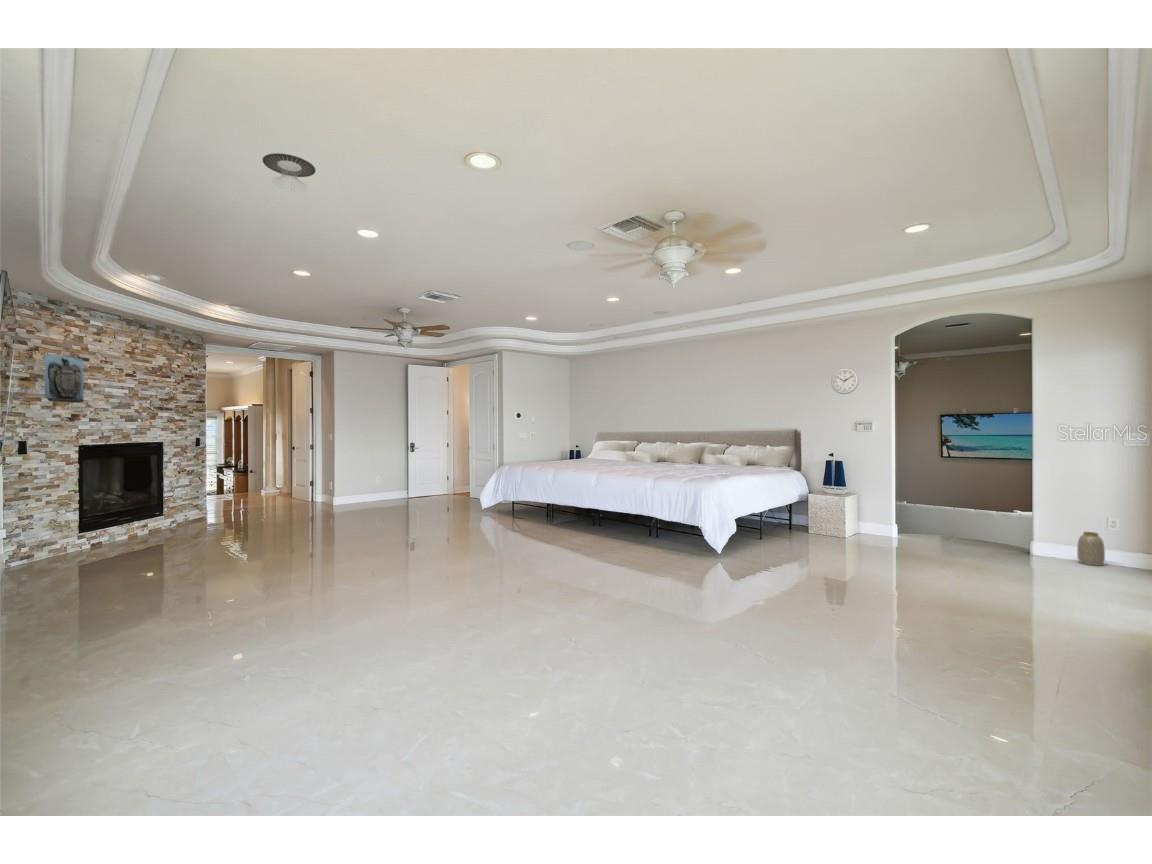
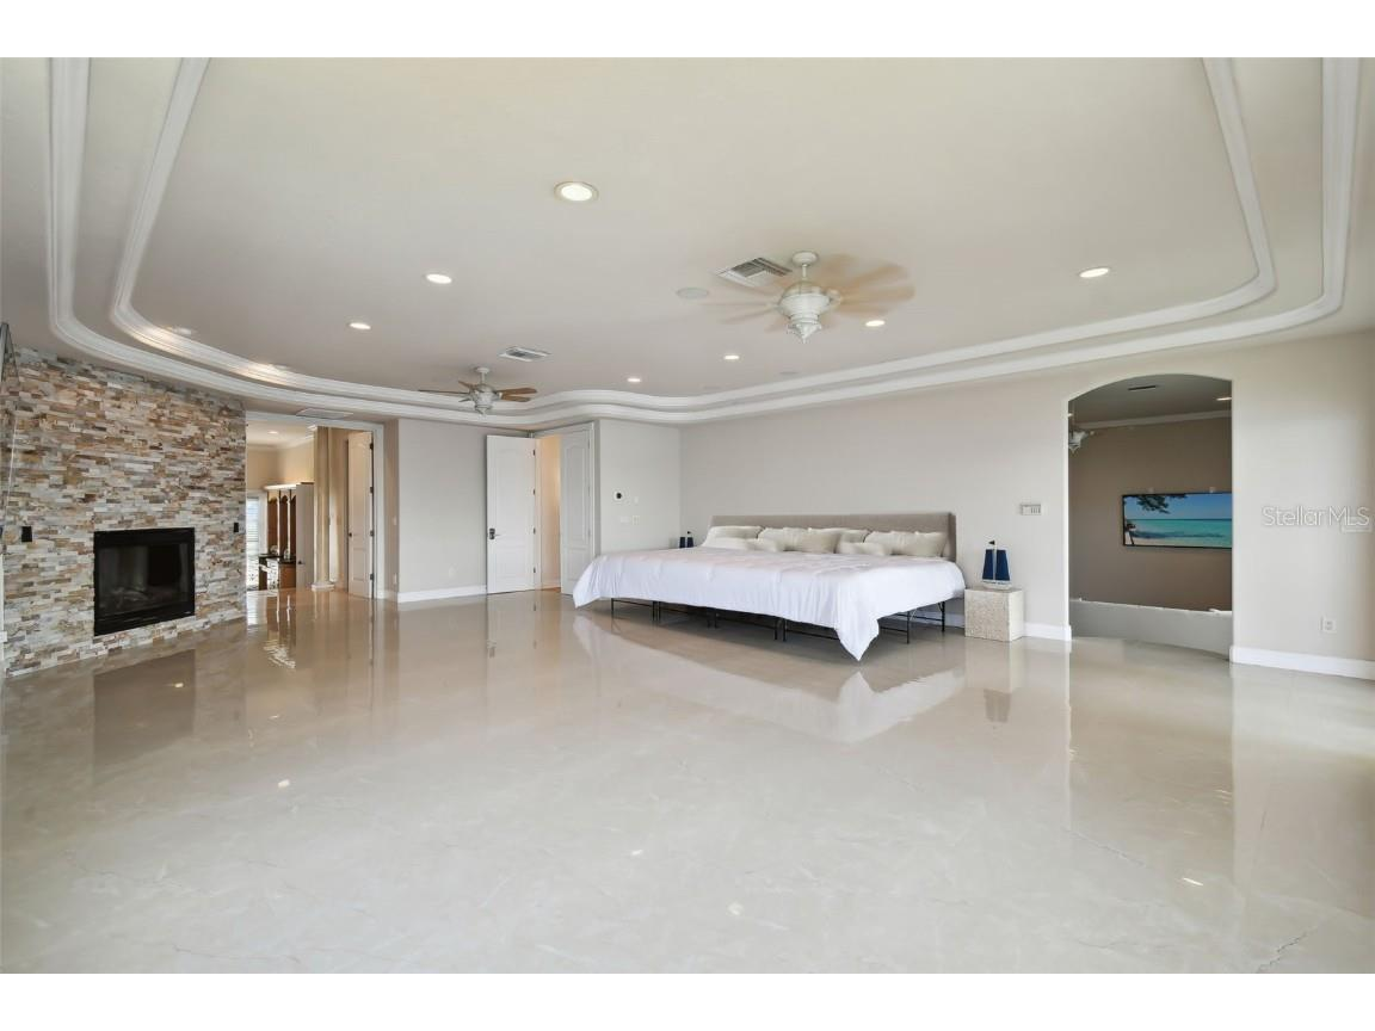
- wall sculpture (66, 379)
- vase (1090, 548)
- wall clock (844, 381)
- recessed light (289, 175)
